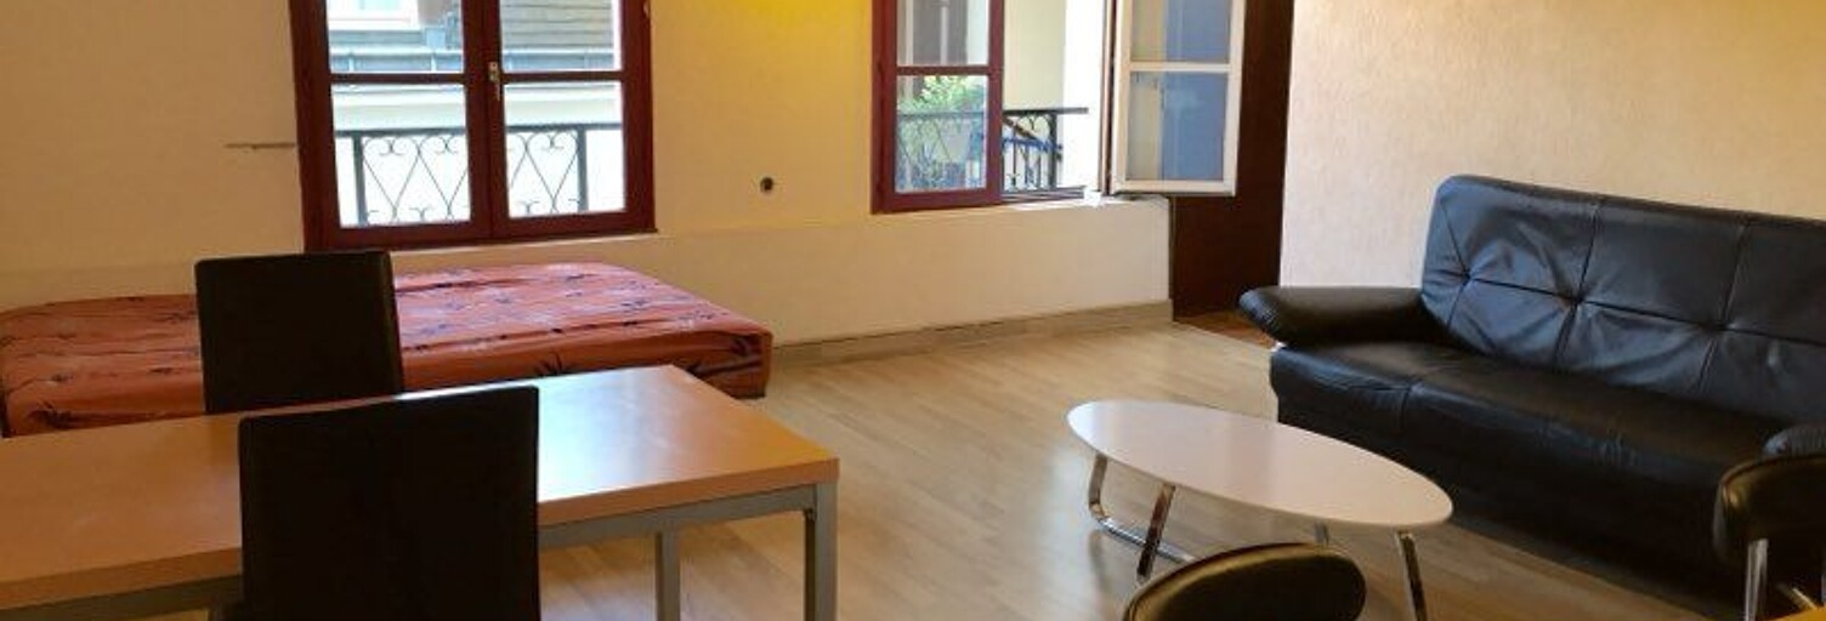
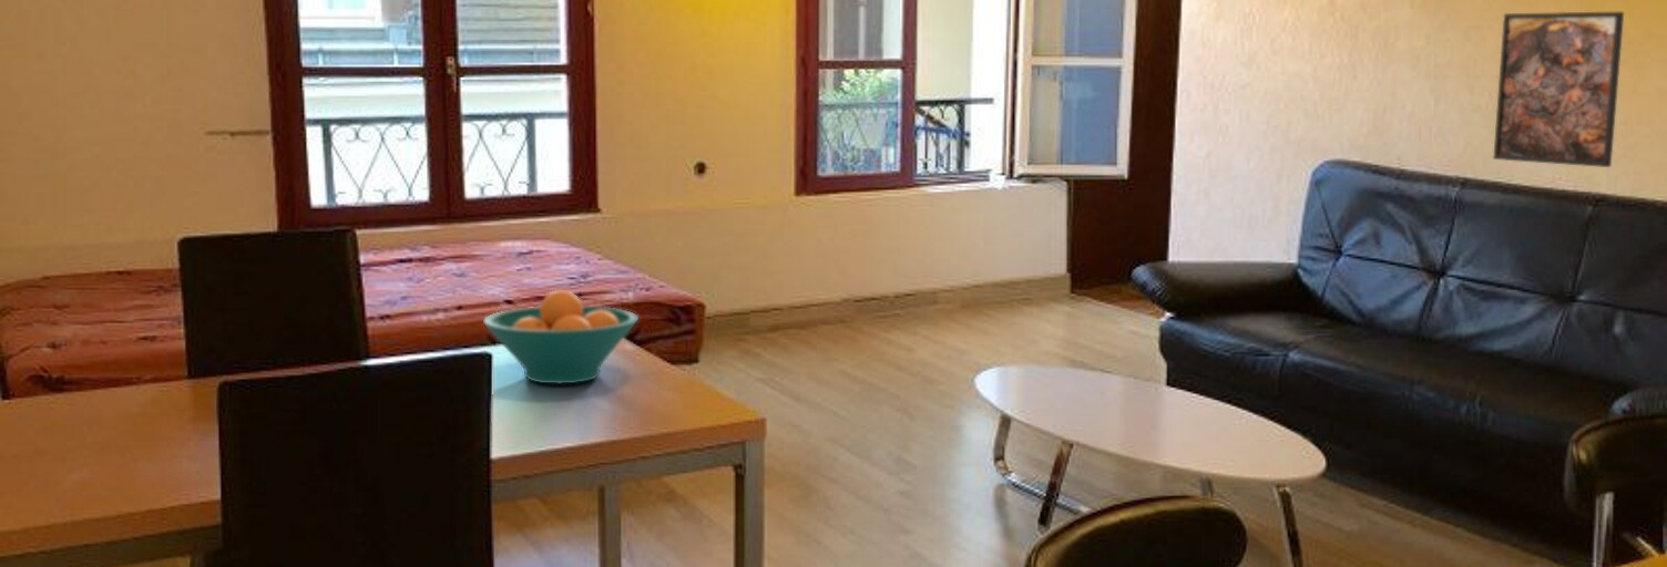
+ fruit bowl (561, 333)
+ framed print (1555, 87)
